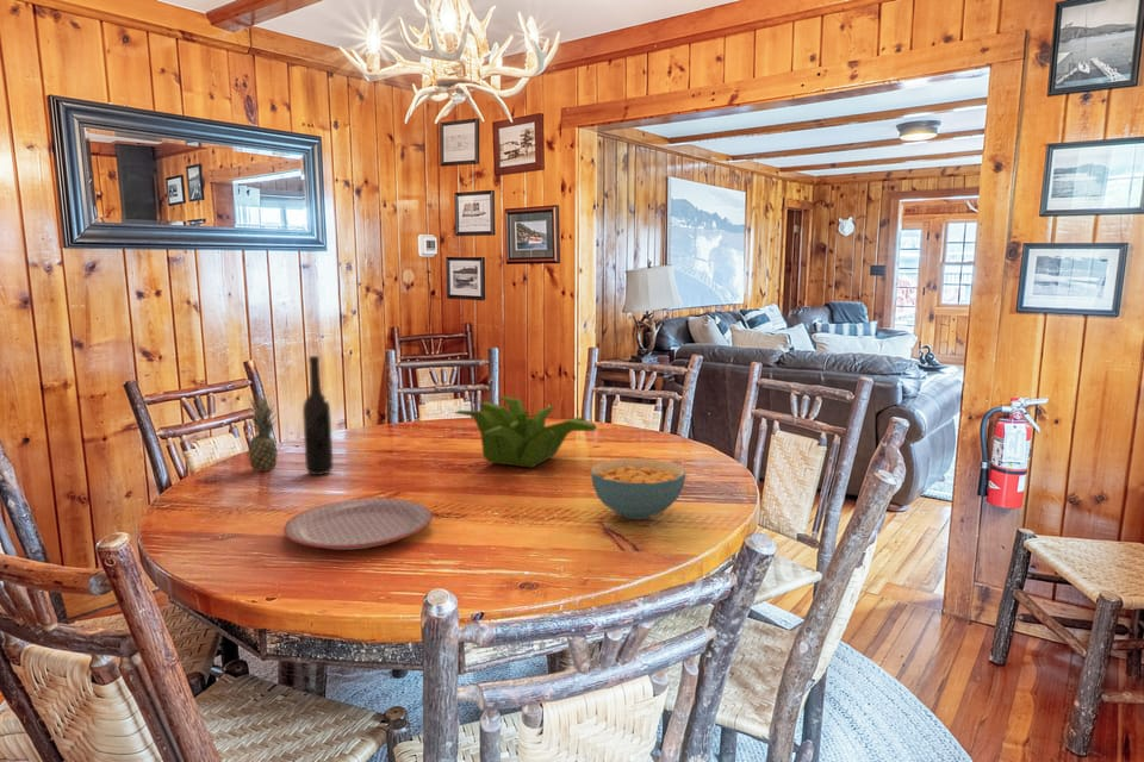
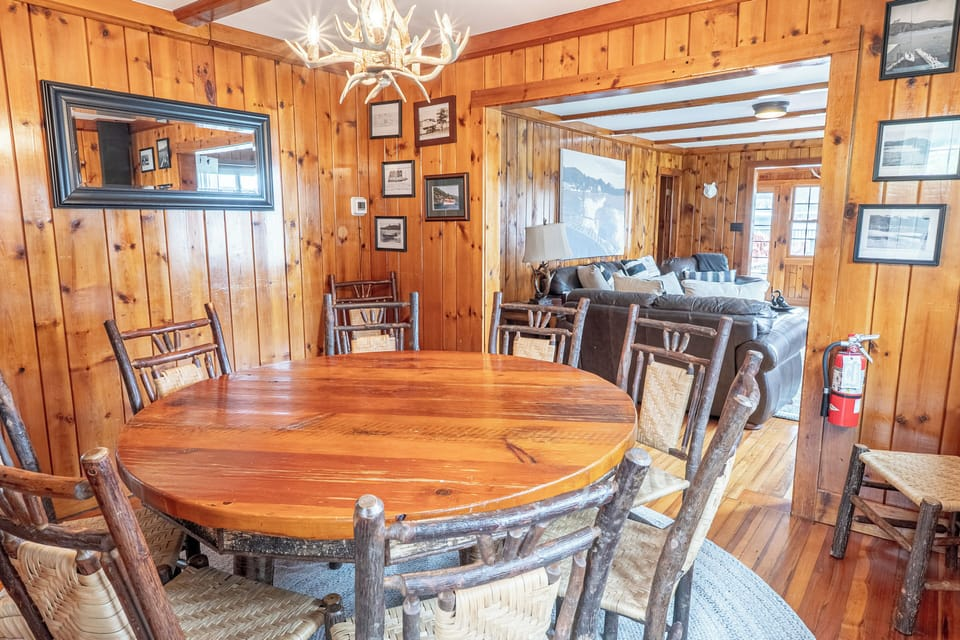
- plate (360, 525)
- bottle (317, 414)
- fruit (262, 431)
- plant (535, 433)
- cereal bowl (636, 492)
